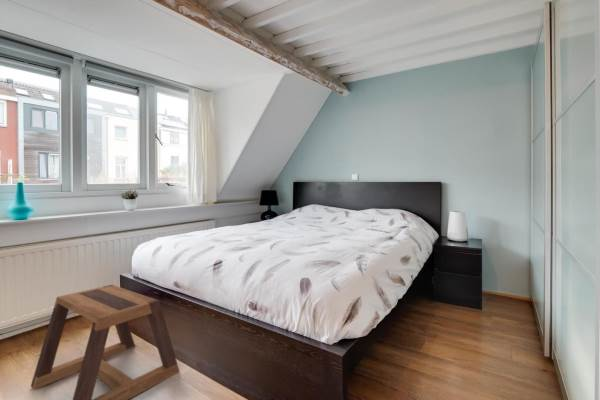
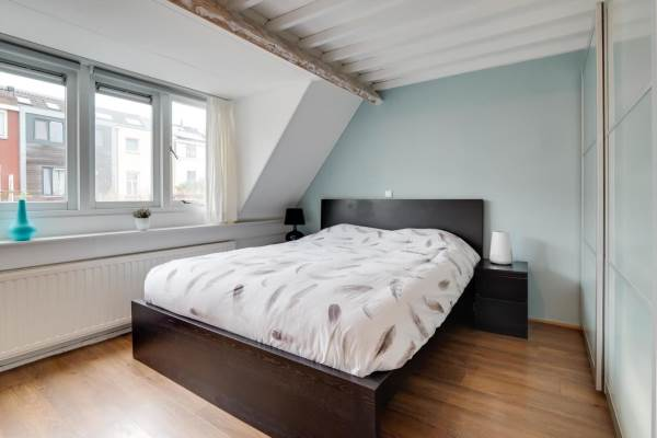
- stool (106, 338)
